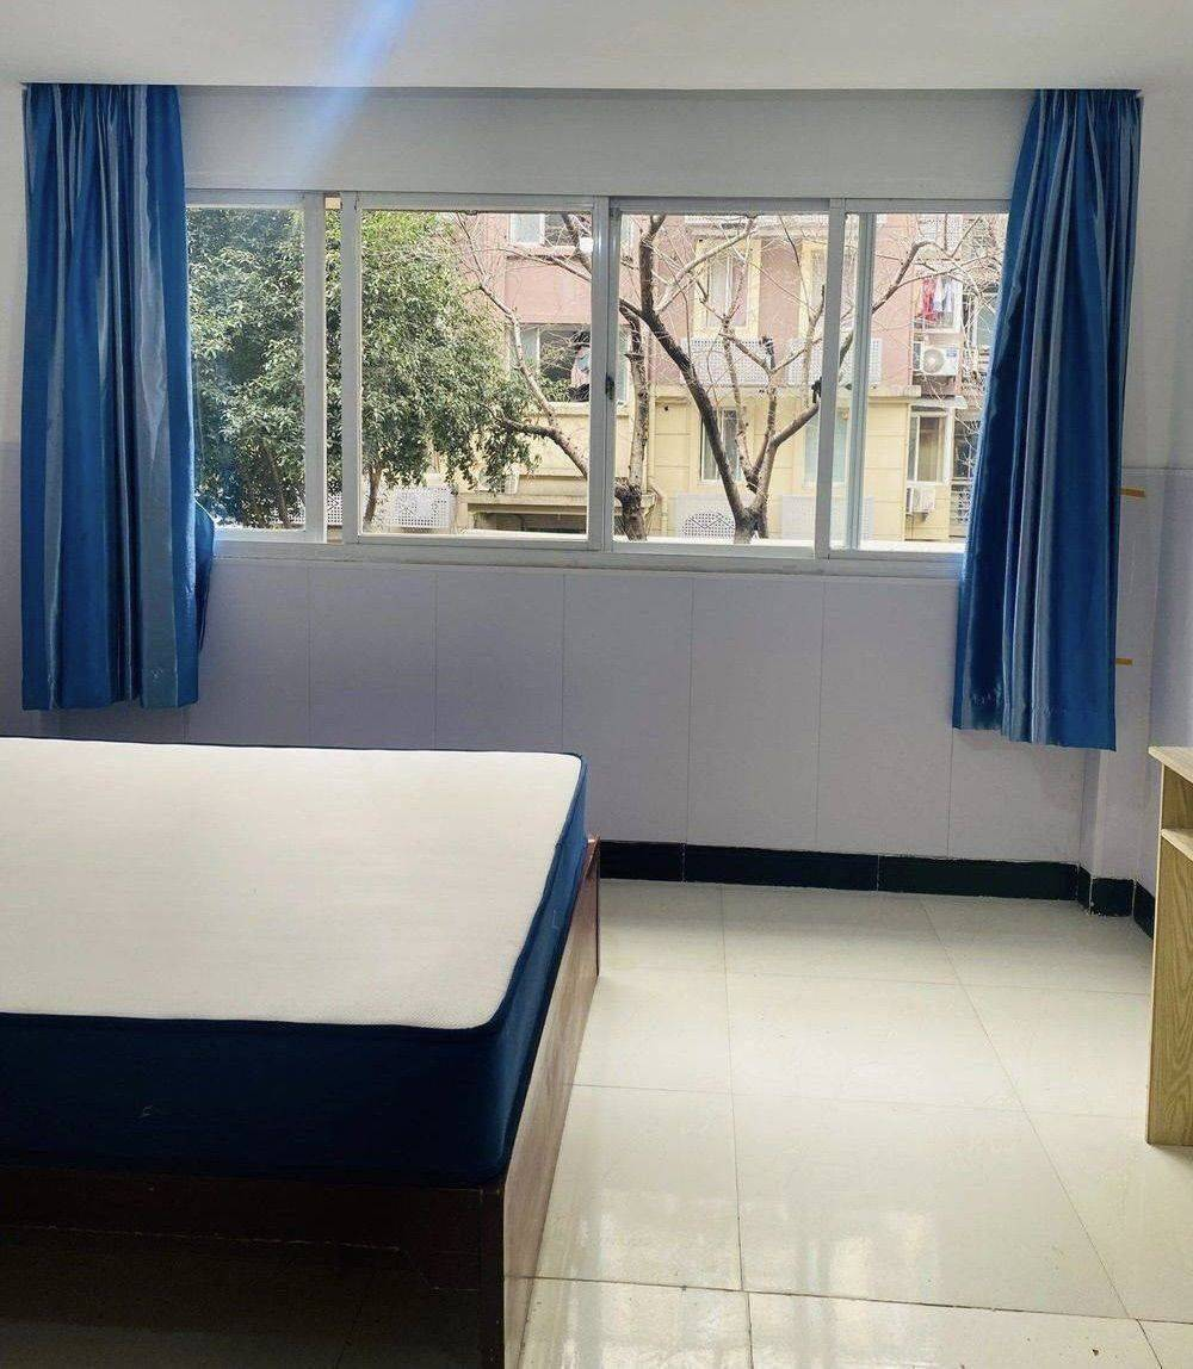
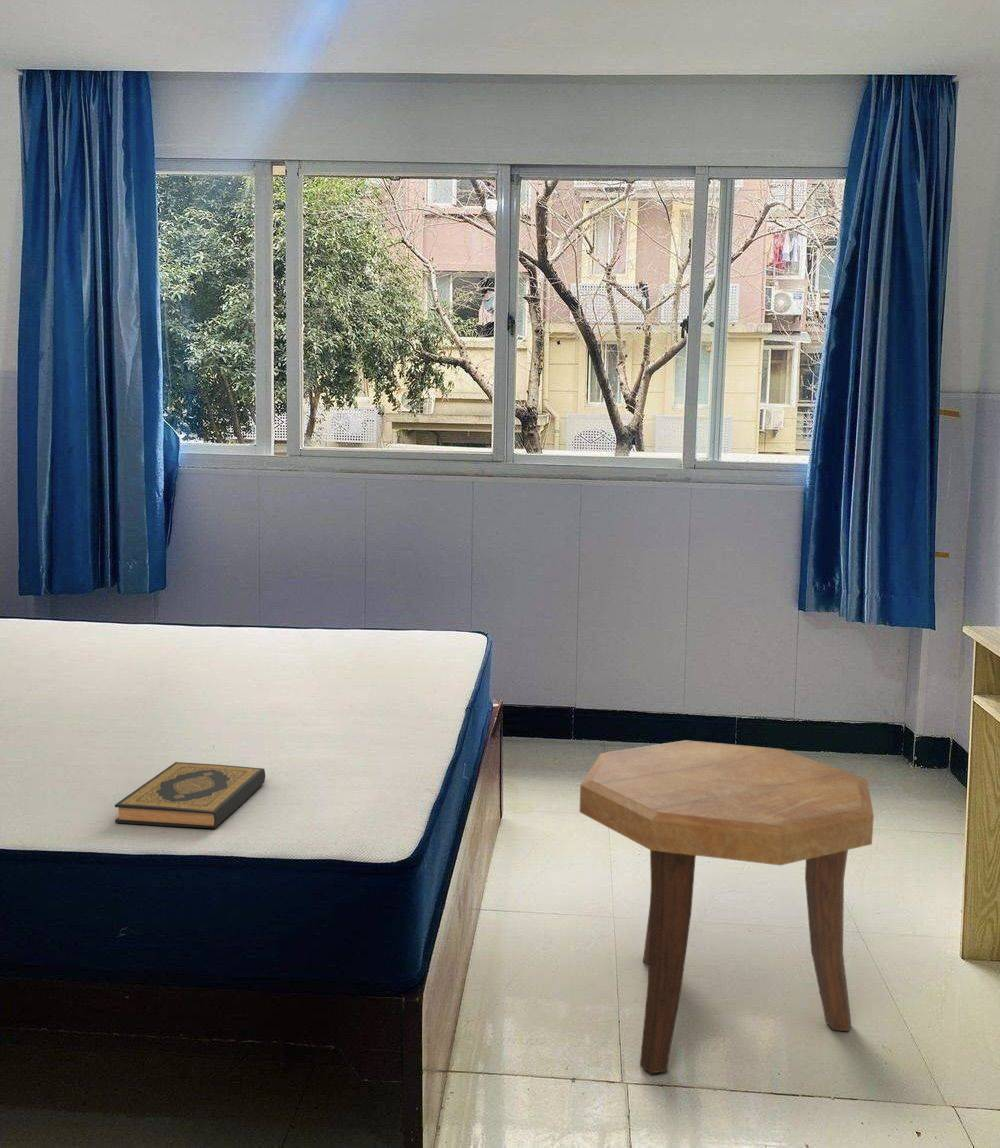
+ hardback book (194, 793)
+ side table (692, 897)
